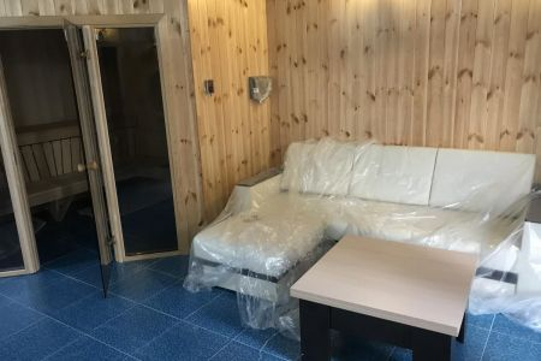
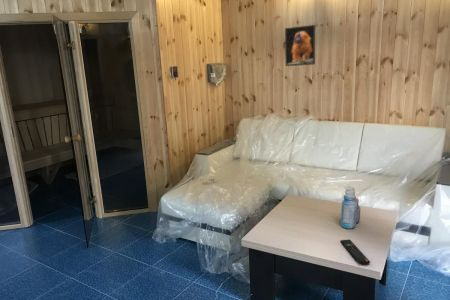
+ bottle (351, 205)
+ remote control (354, 251)
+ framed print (299, 46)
